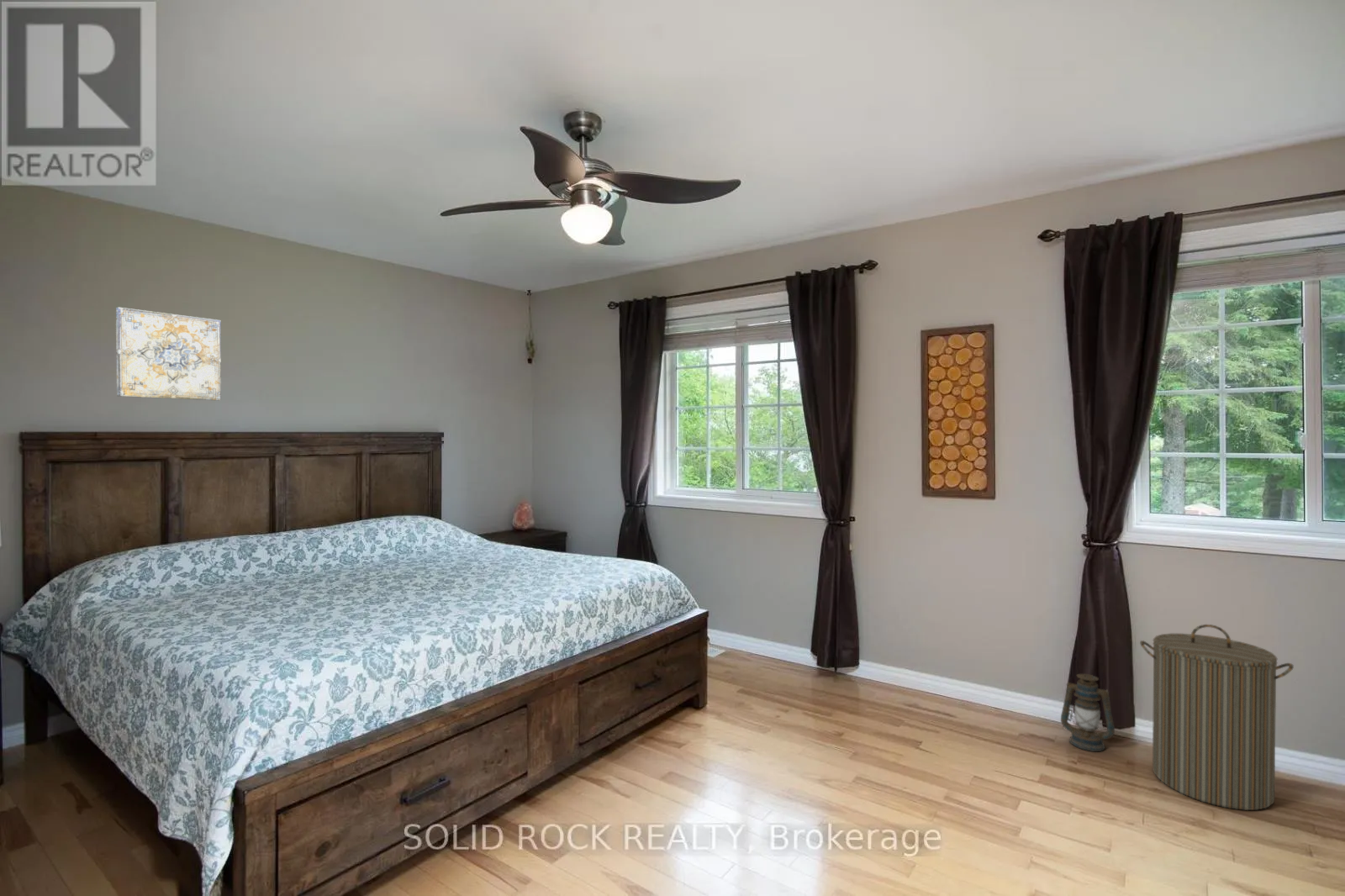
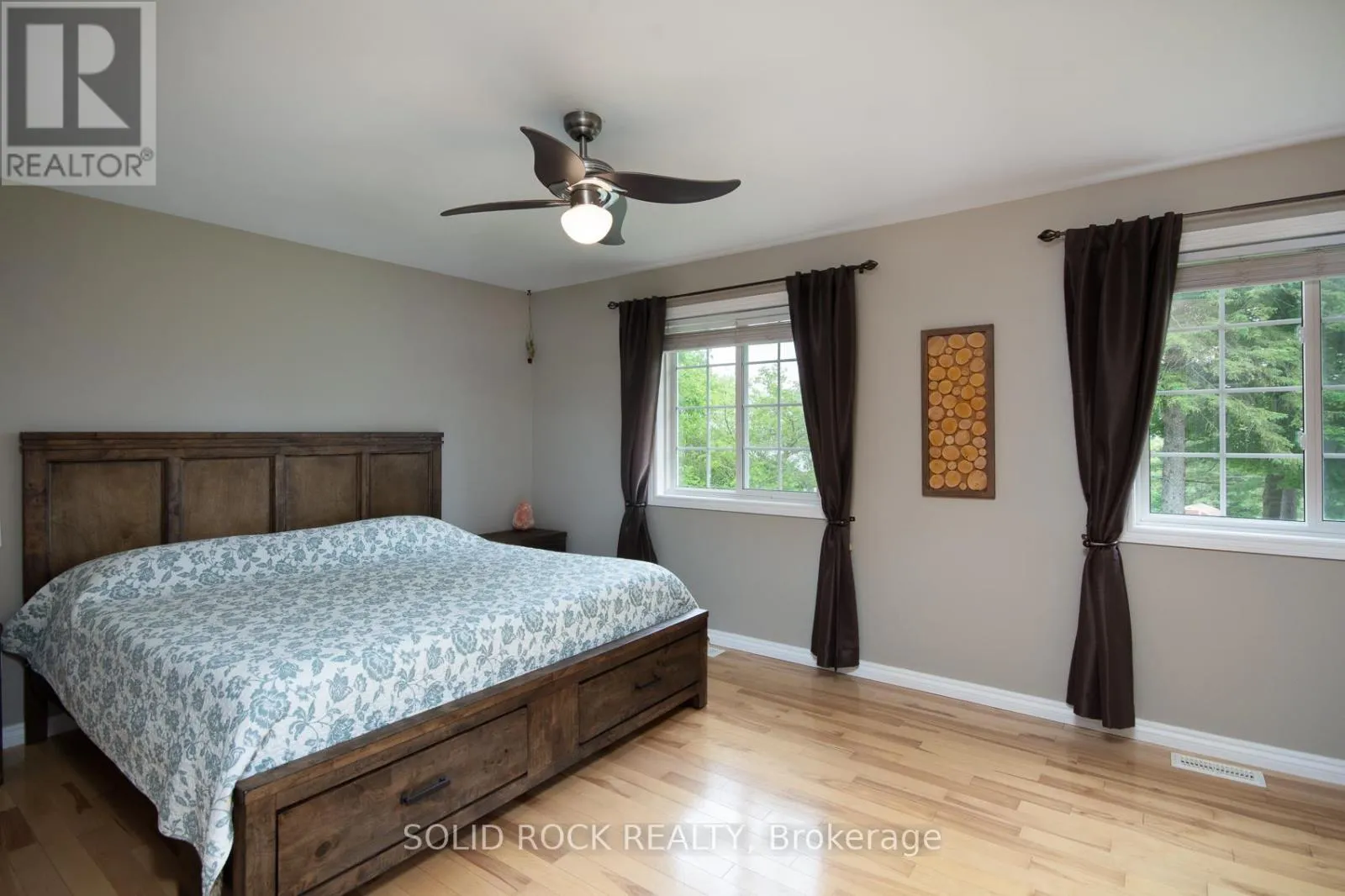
- laundry hamper (1211, 704)
- wall art (171, 356)
- lantern (1087, 709)
